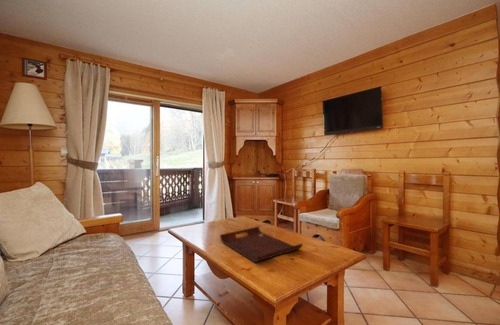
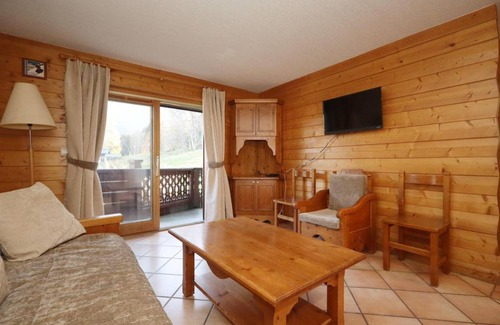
- serving tray (258, 242)
